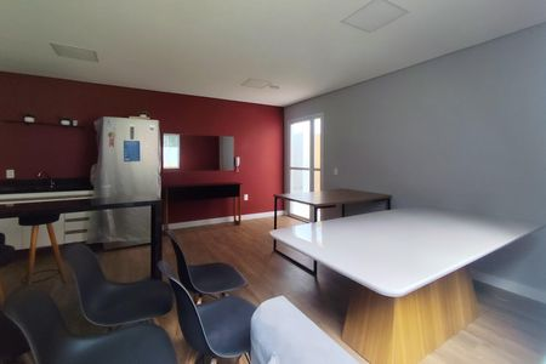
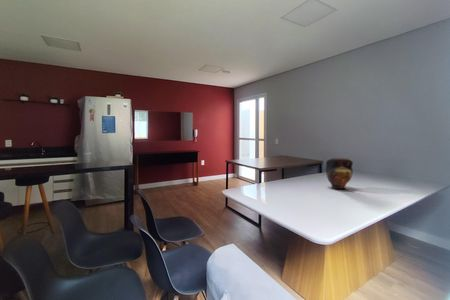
+ vase (338, 173)
